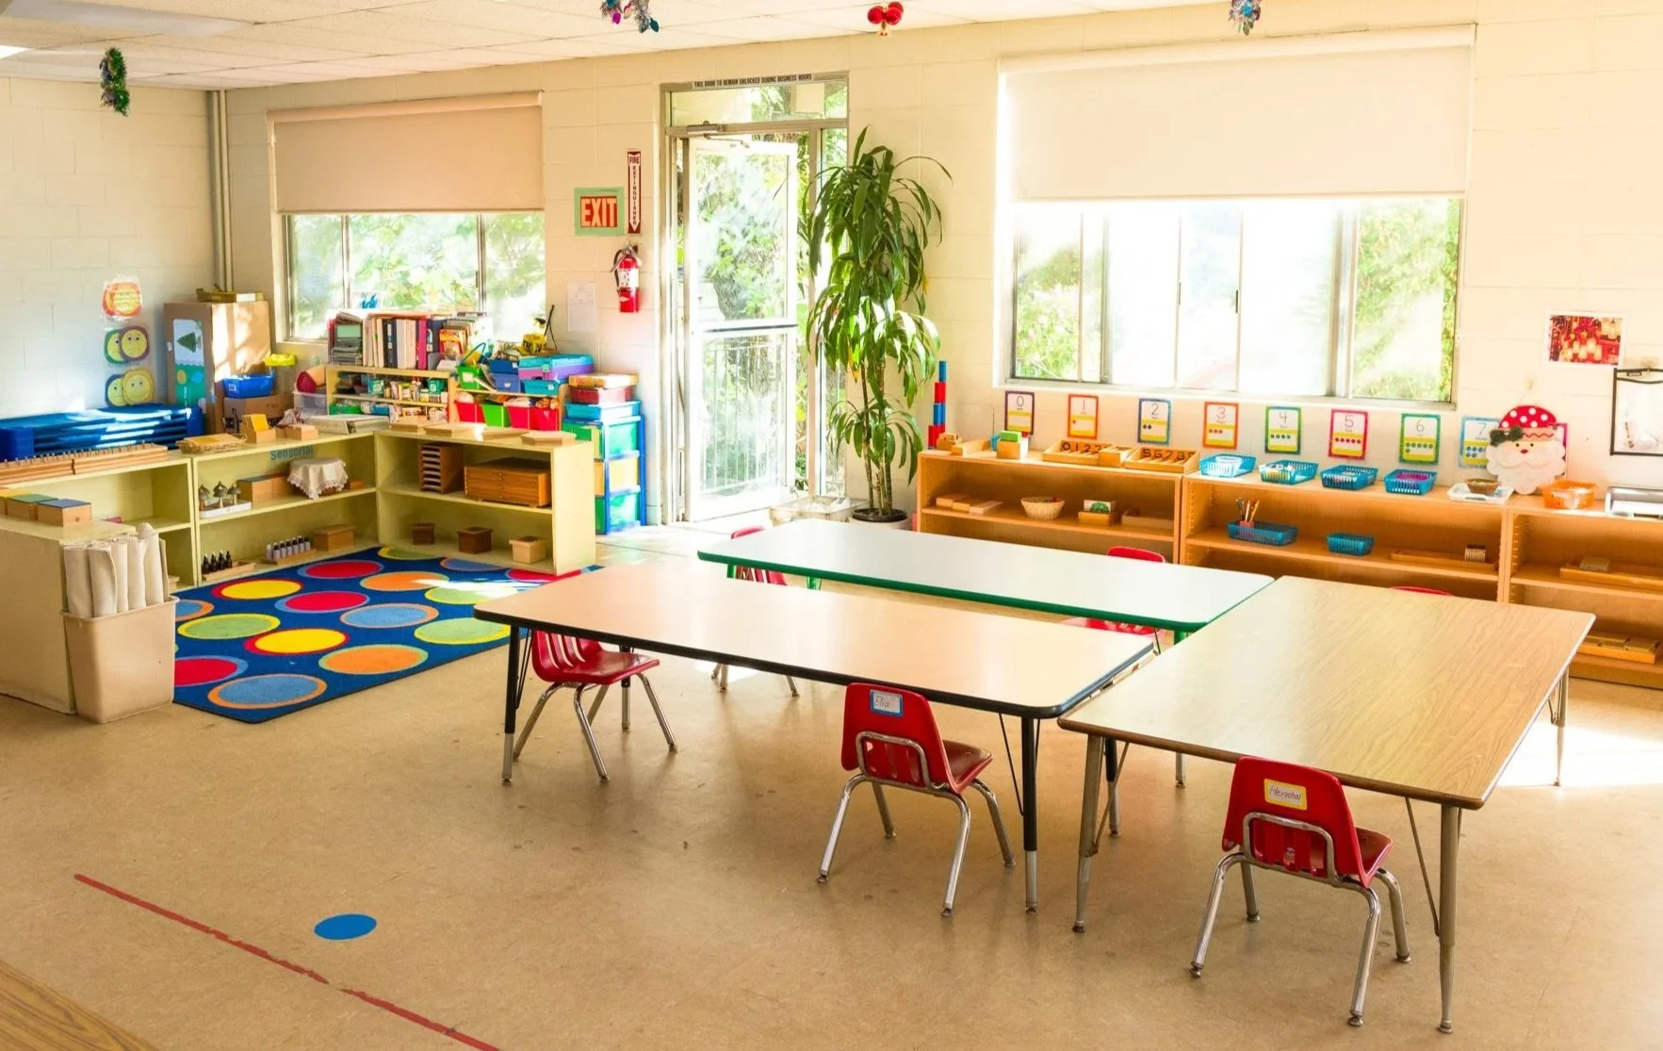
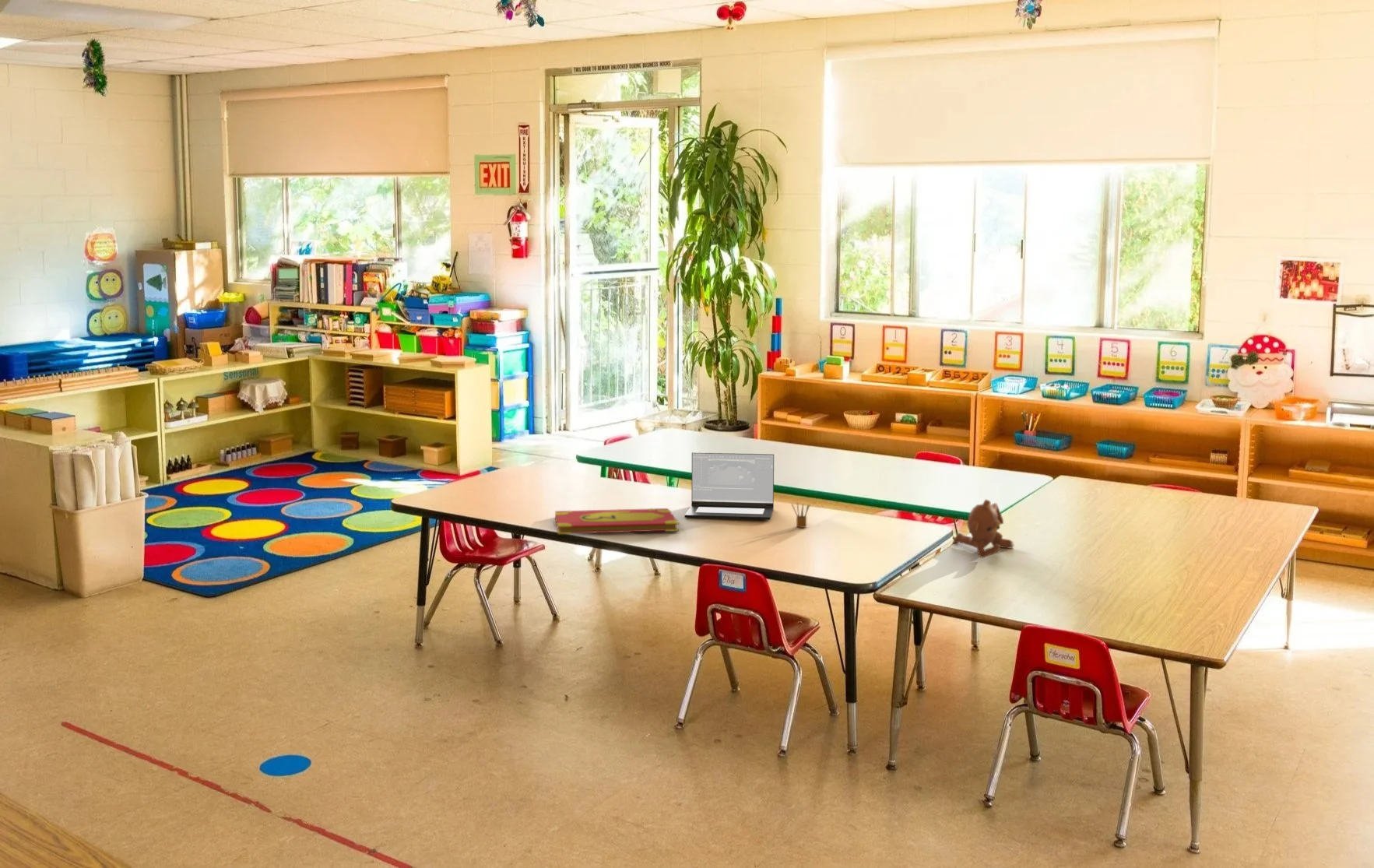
+ laptop (729, 485)
+ book (615, 520)
+ teddy bear (973, 523)
+ pencil box (801, 514)
